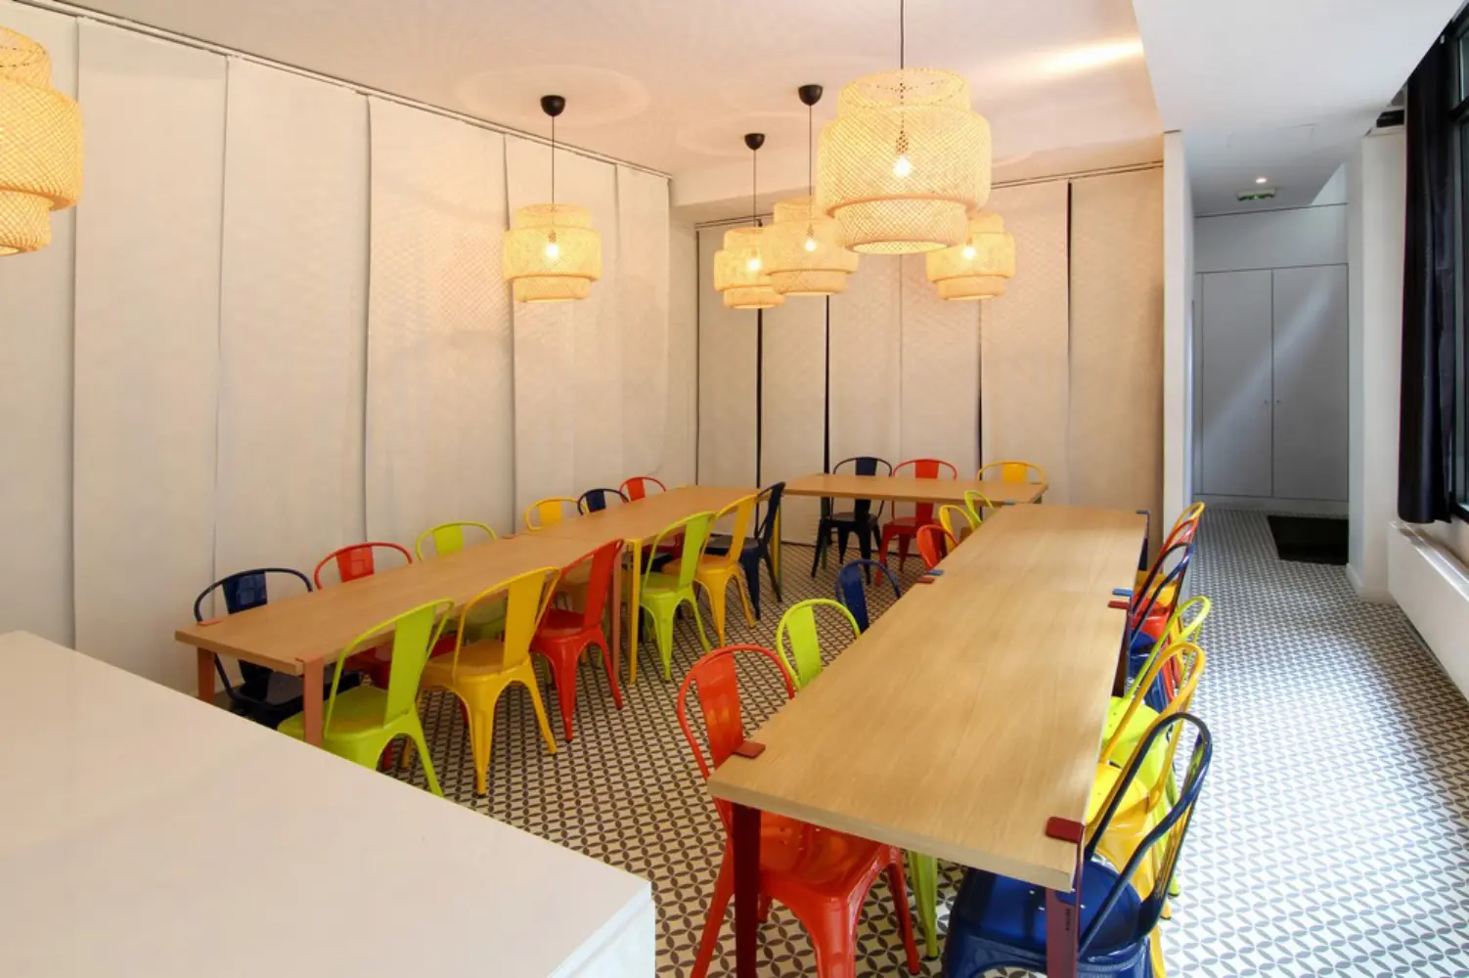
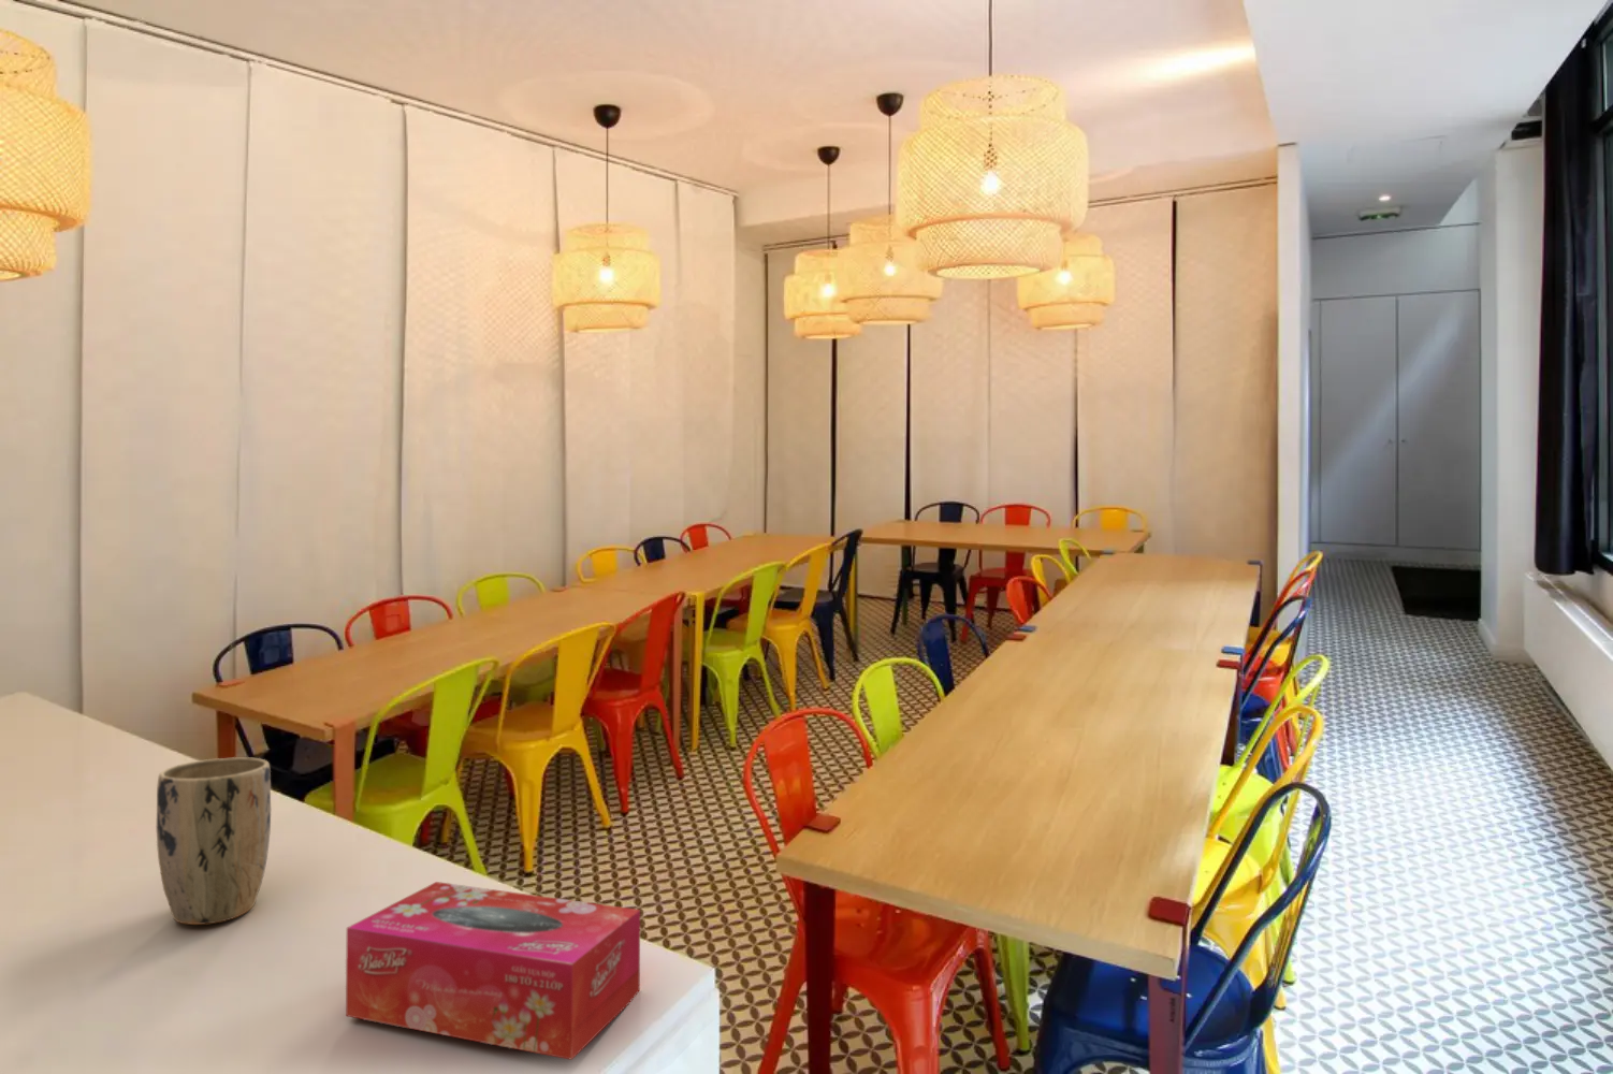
+ plant pot (213, 839)
+ tissue box (496, 961)
